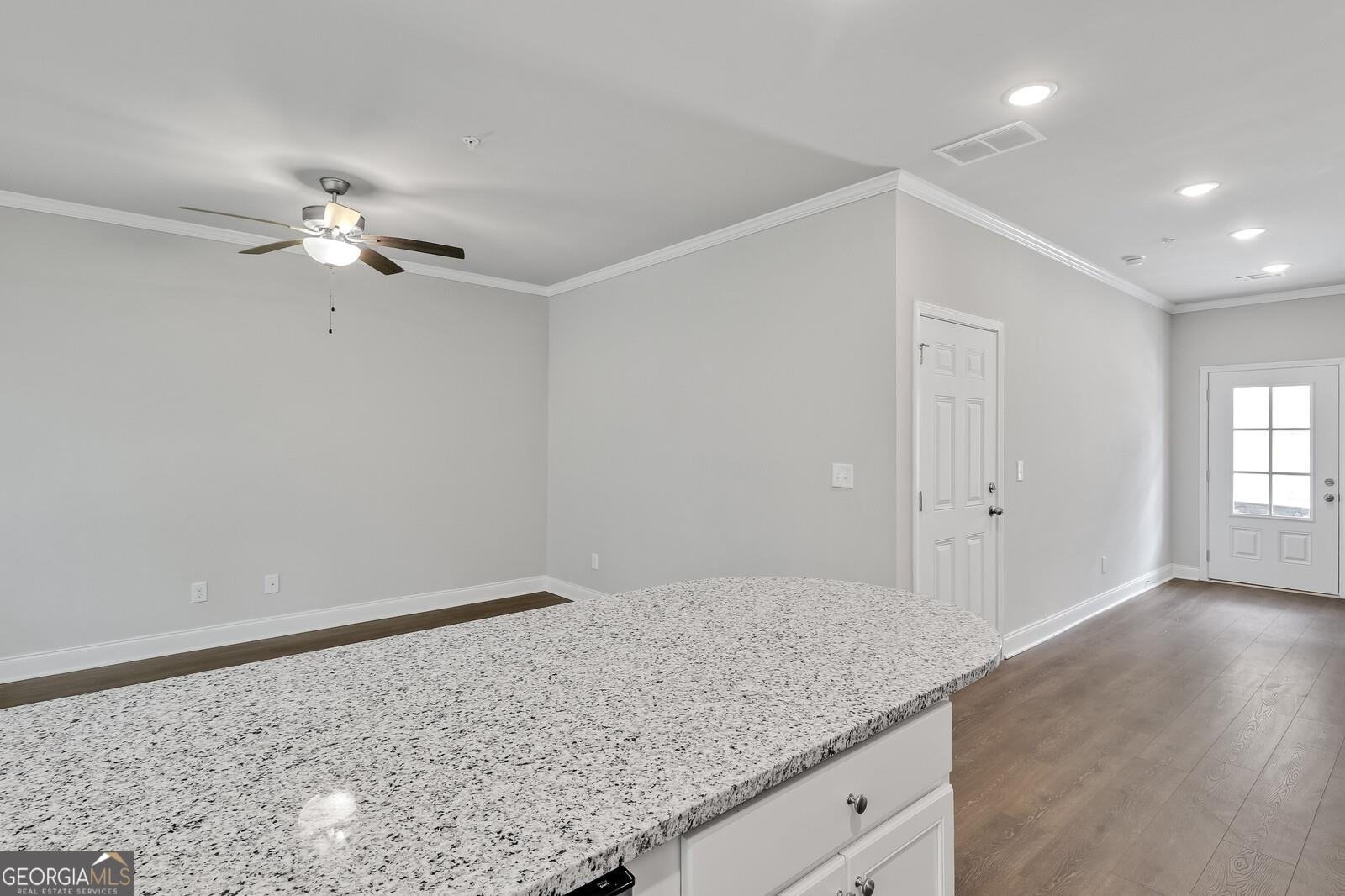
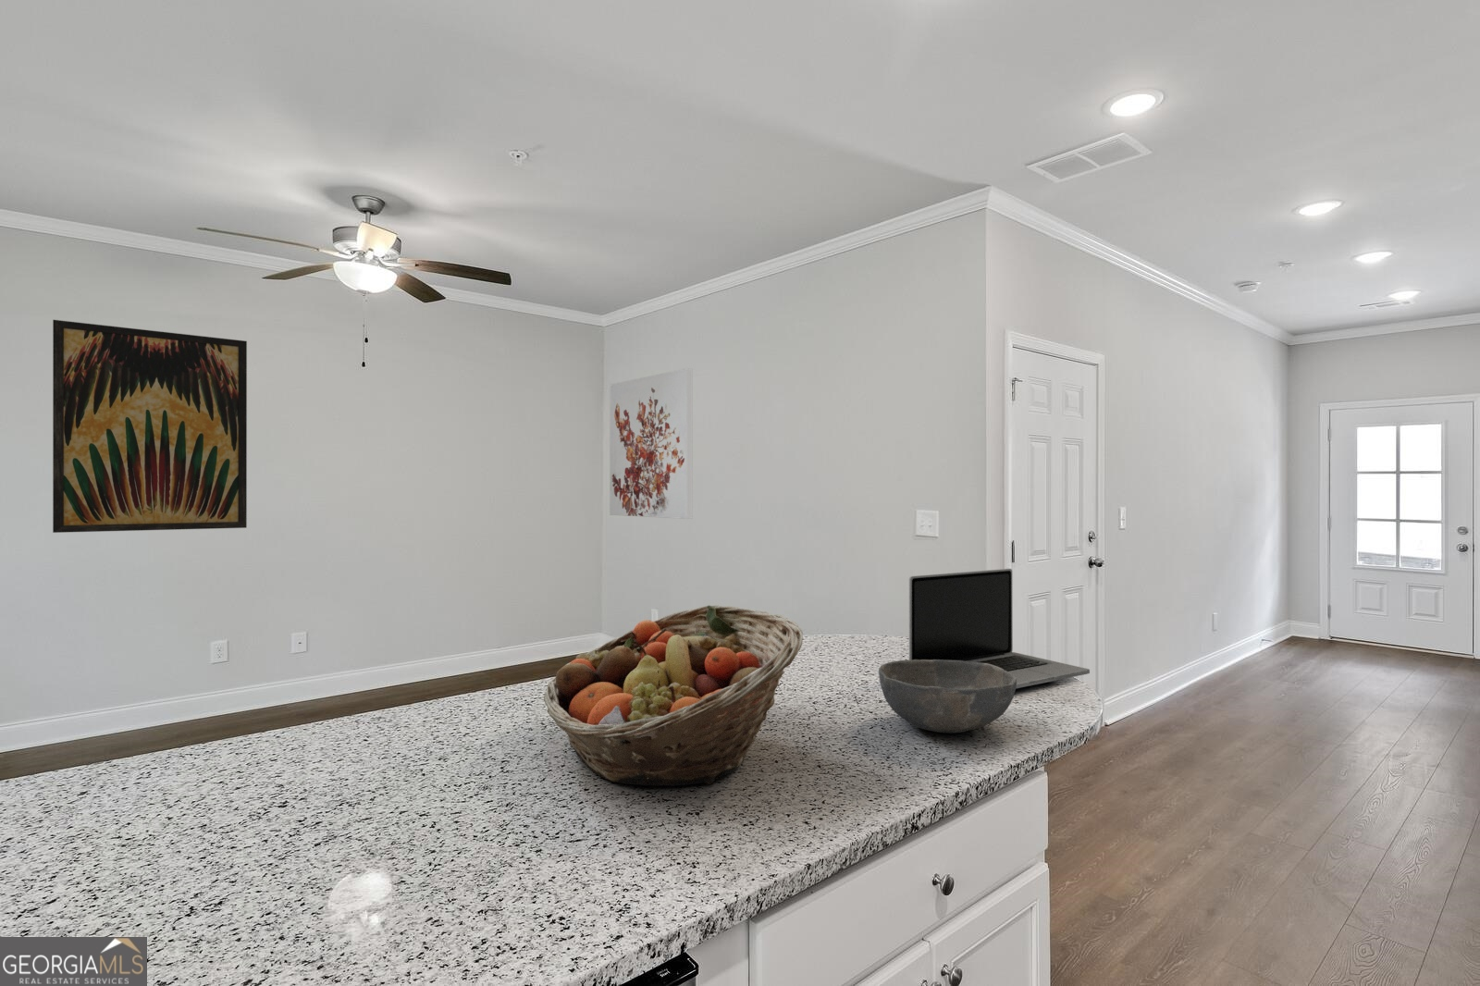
+ bowl (944, 698)
+ fruit basket (671, 682)
+ wall art (155, 430)
+ wall art (647, 447)
+ laptop (999, 625)
